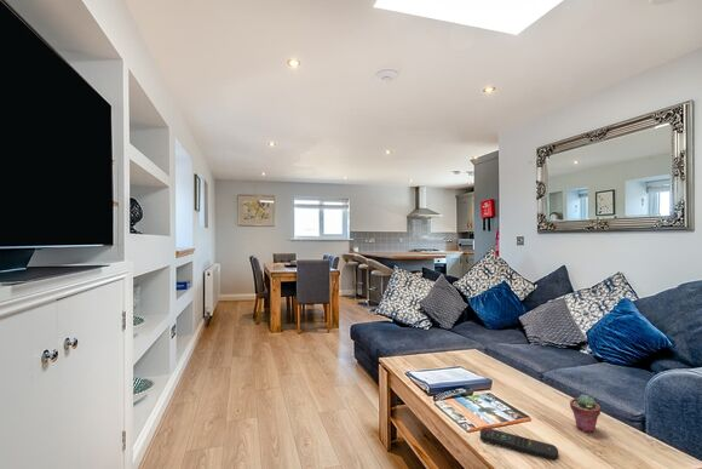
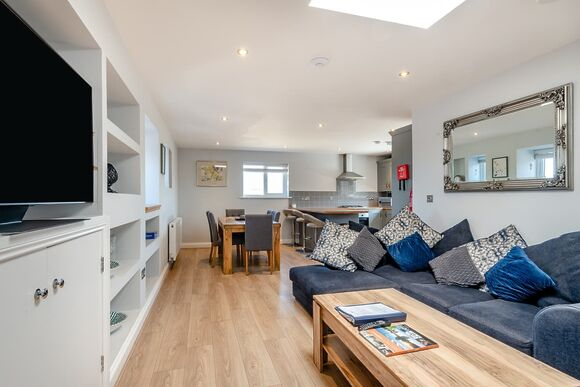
- remote control (517, 442)
- potted succulent (585, 411)
